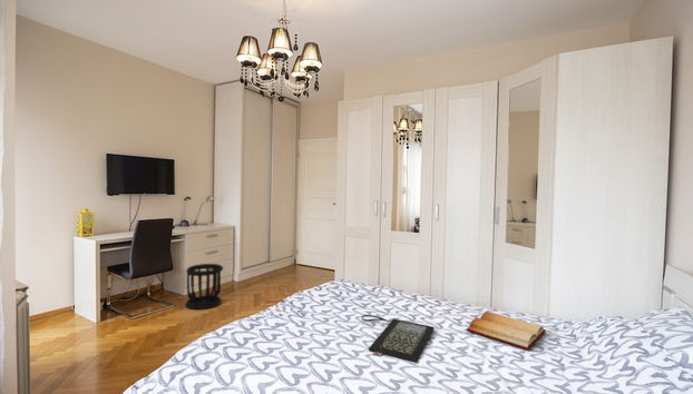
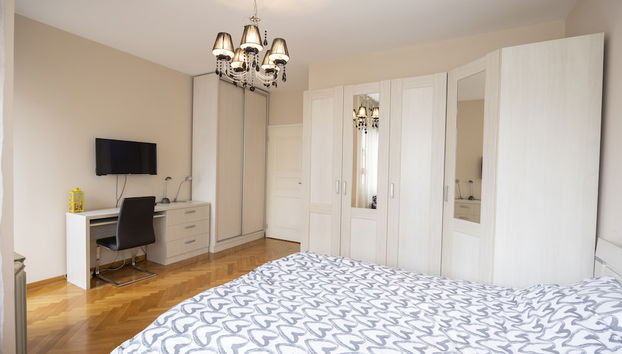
- clutch bag (402, 335)
- bible (506, 326)
- wastebasket (206, 285)
